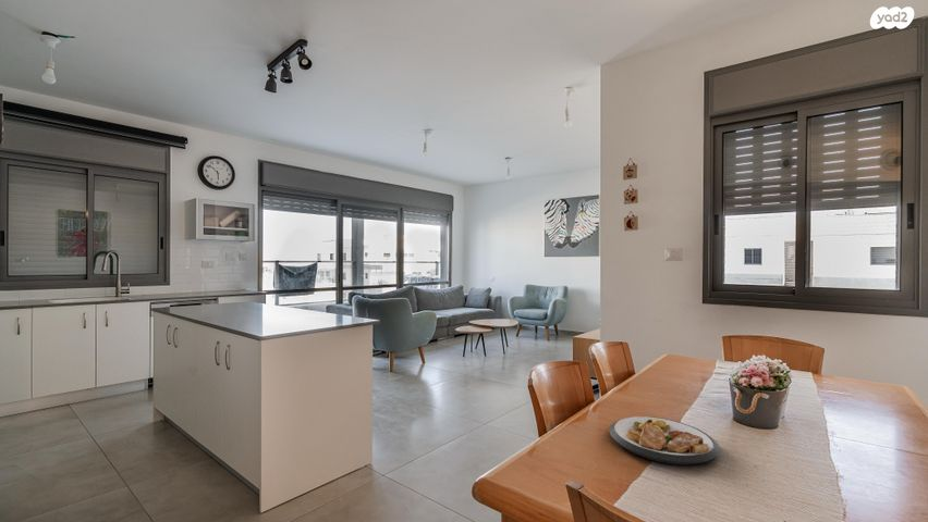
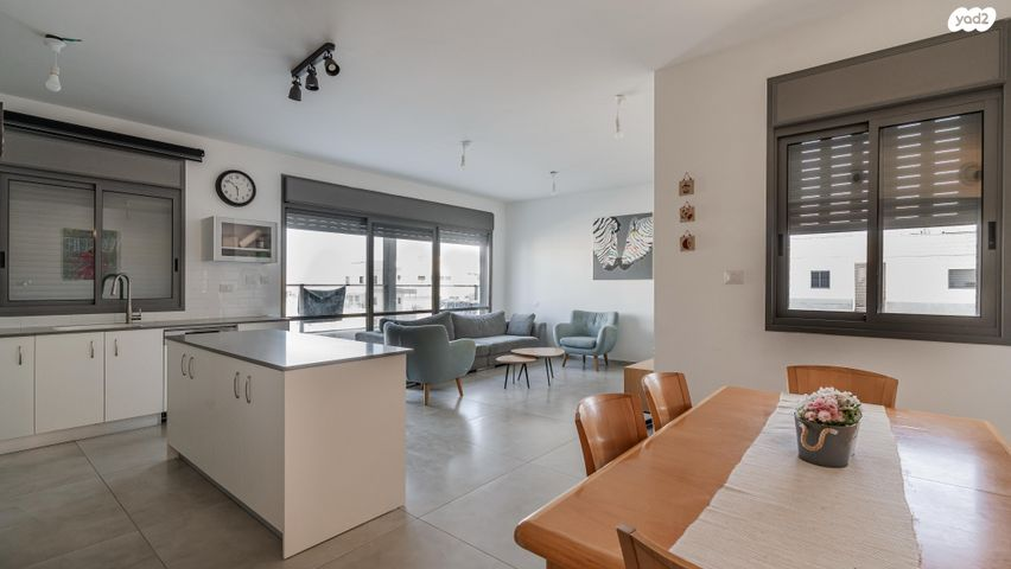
- plate (661, 434)
